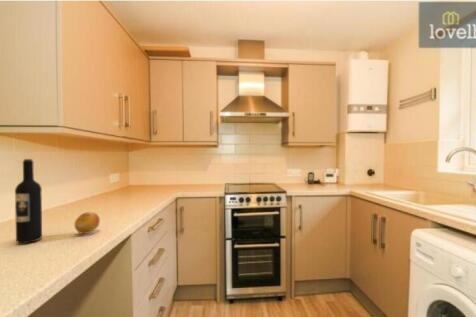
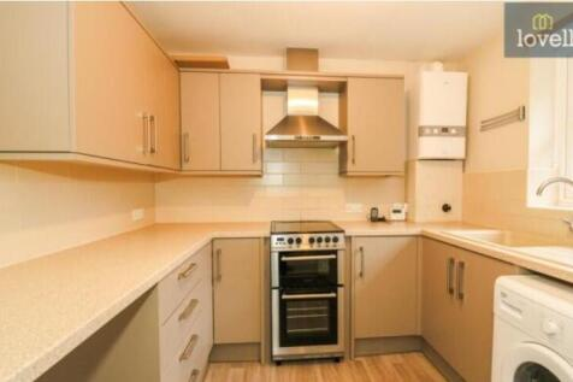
- fruit (87, 222)
- wine bottle (28, 200)
